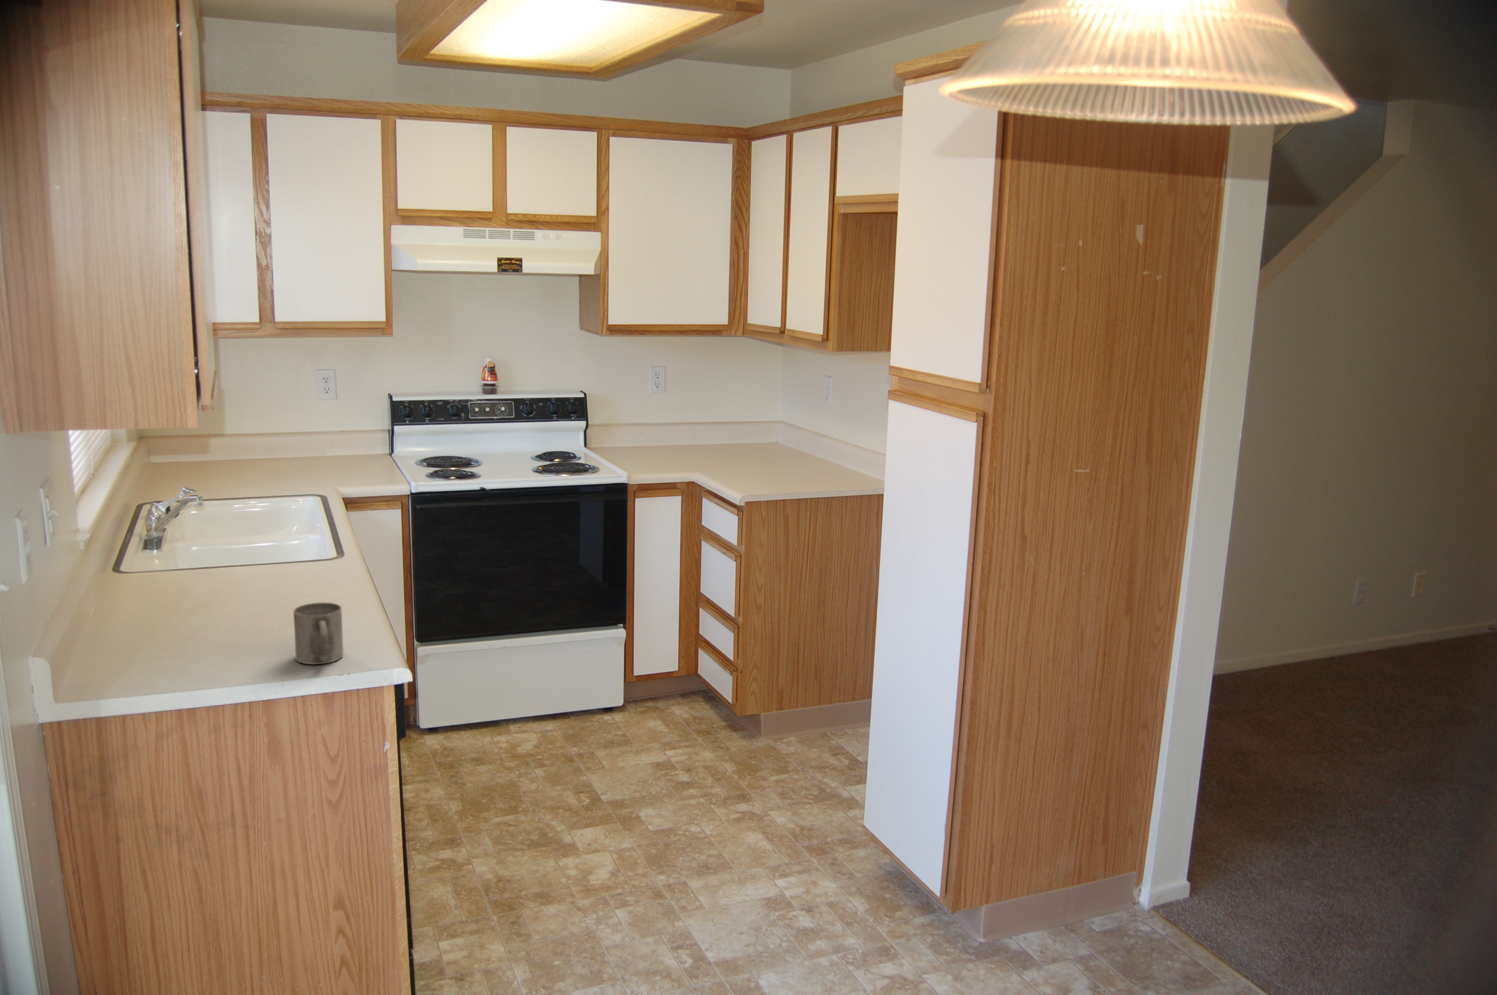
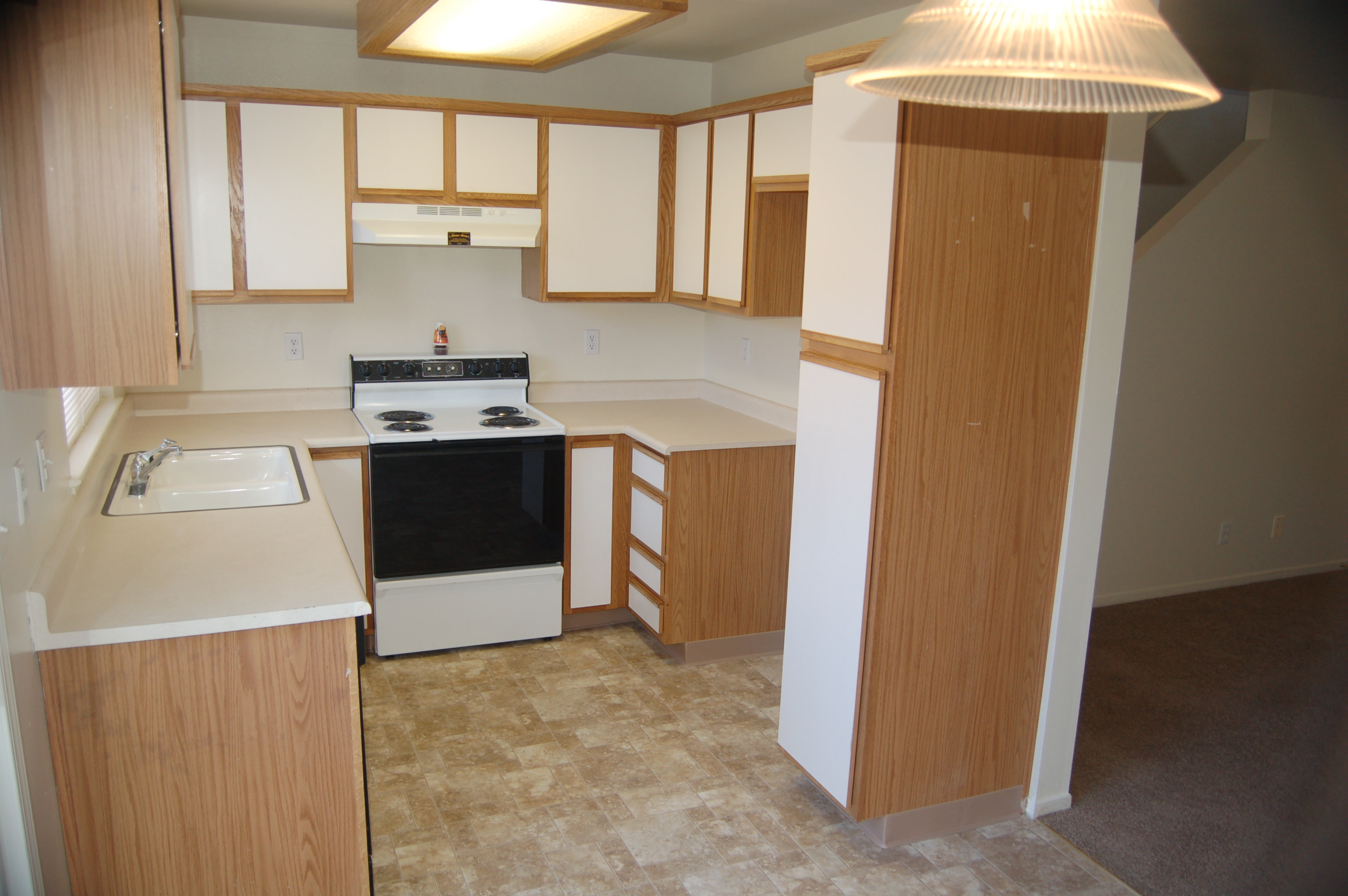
- mug (320, 636)
